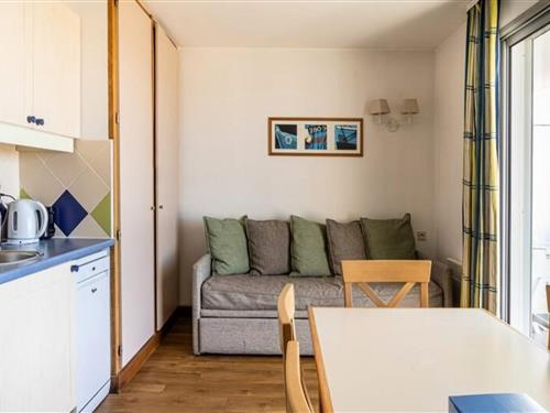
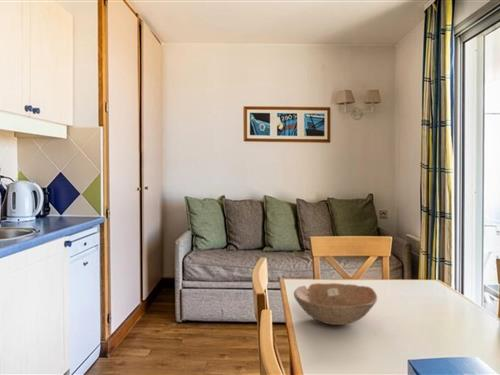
+ bowl (335, 307)
